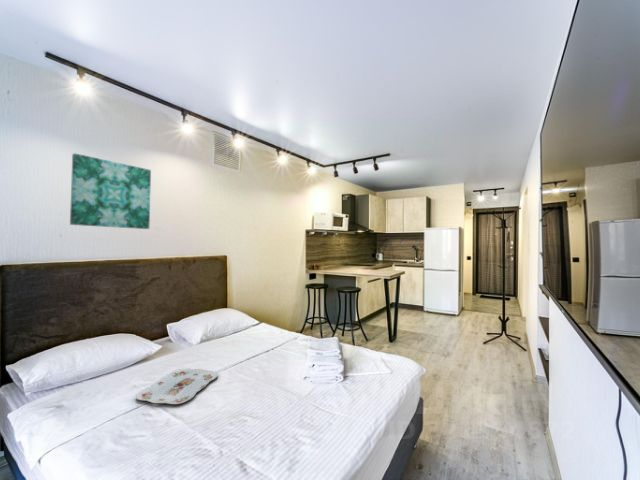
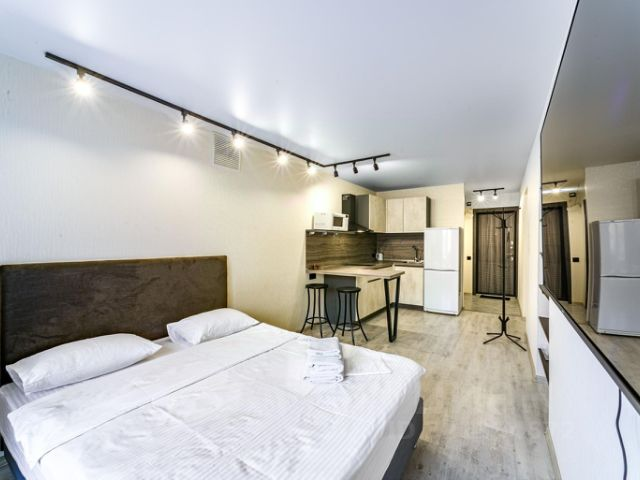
- wall art (114, 194)
- serving tray (180, 385)
